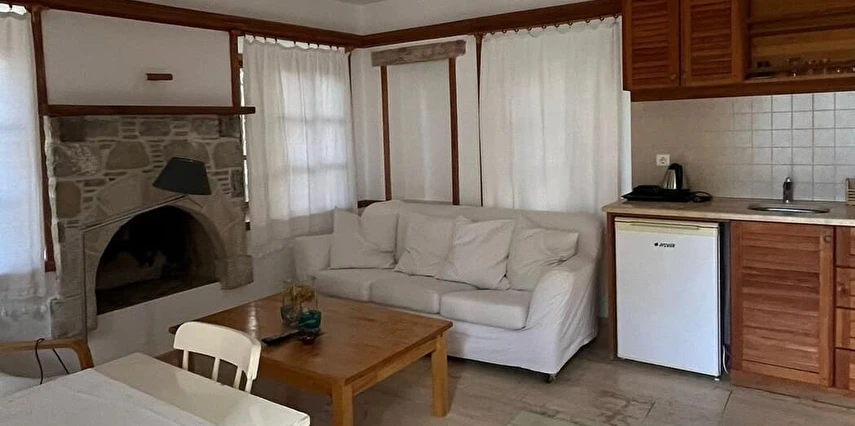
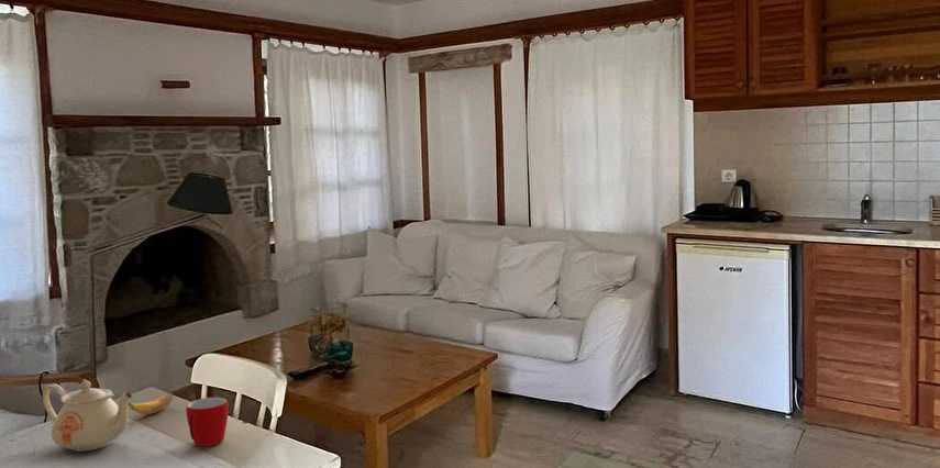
+ banana (151, 402)
+ mug (204, 424)
+ teapot (88, 411)
